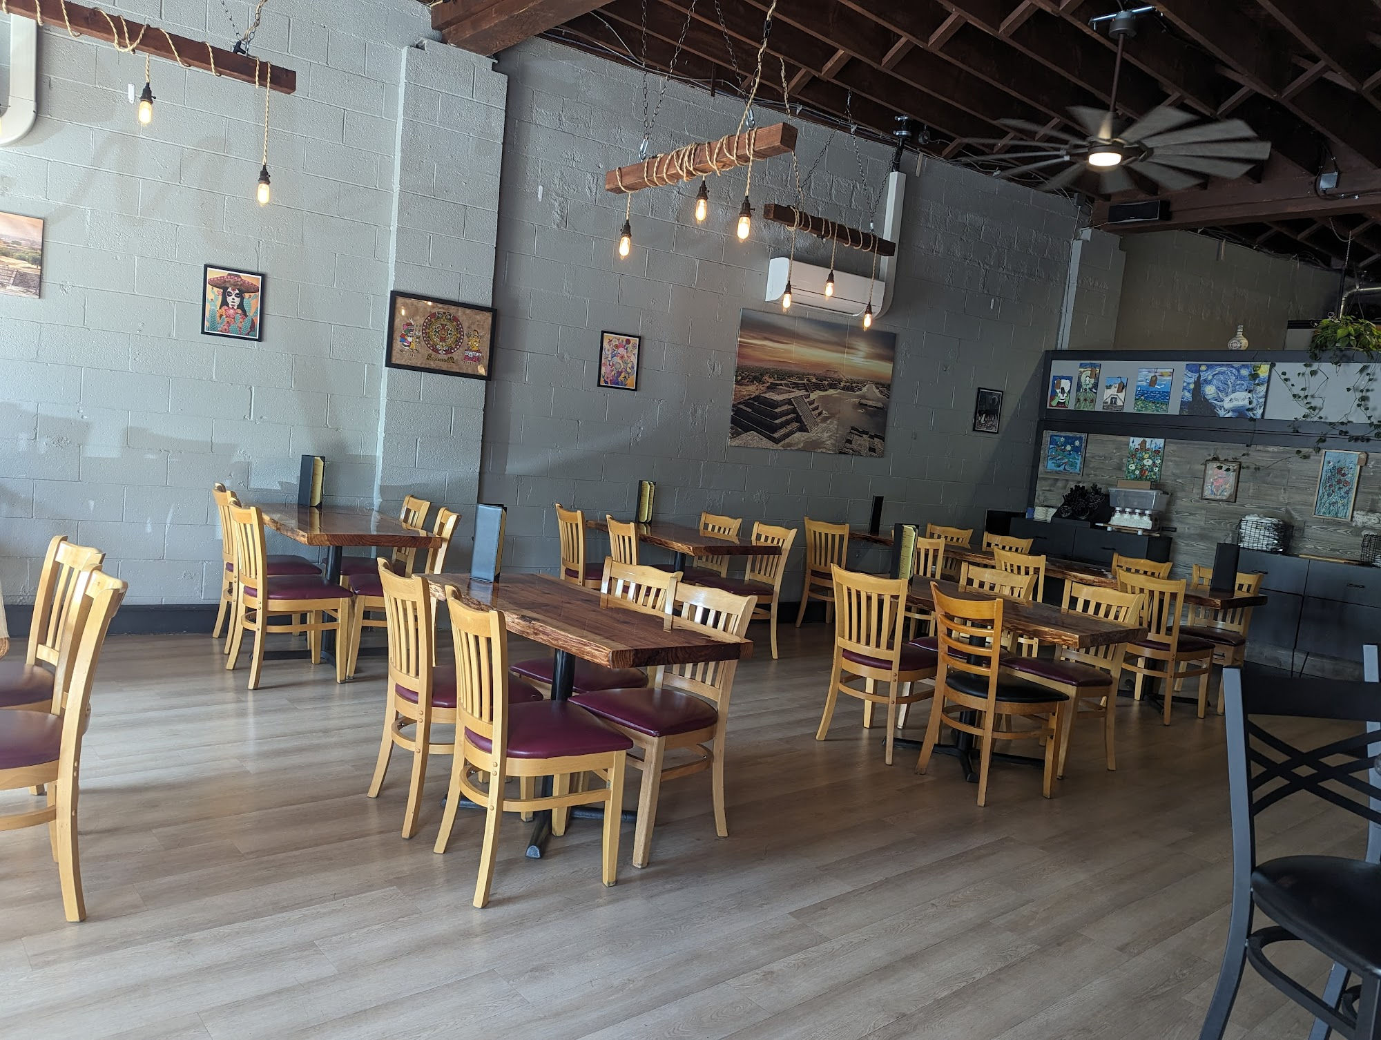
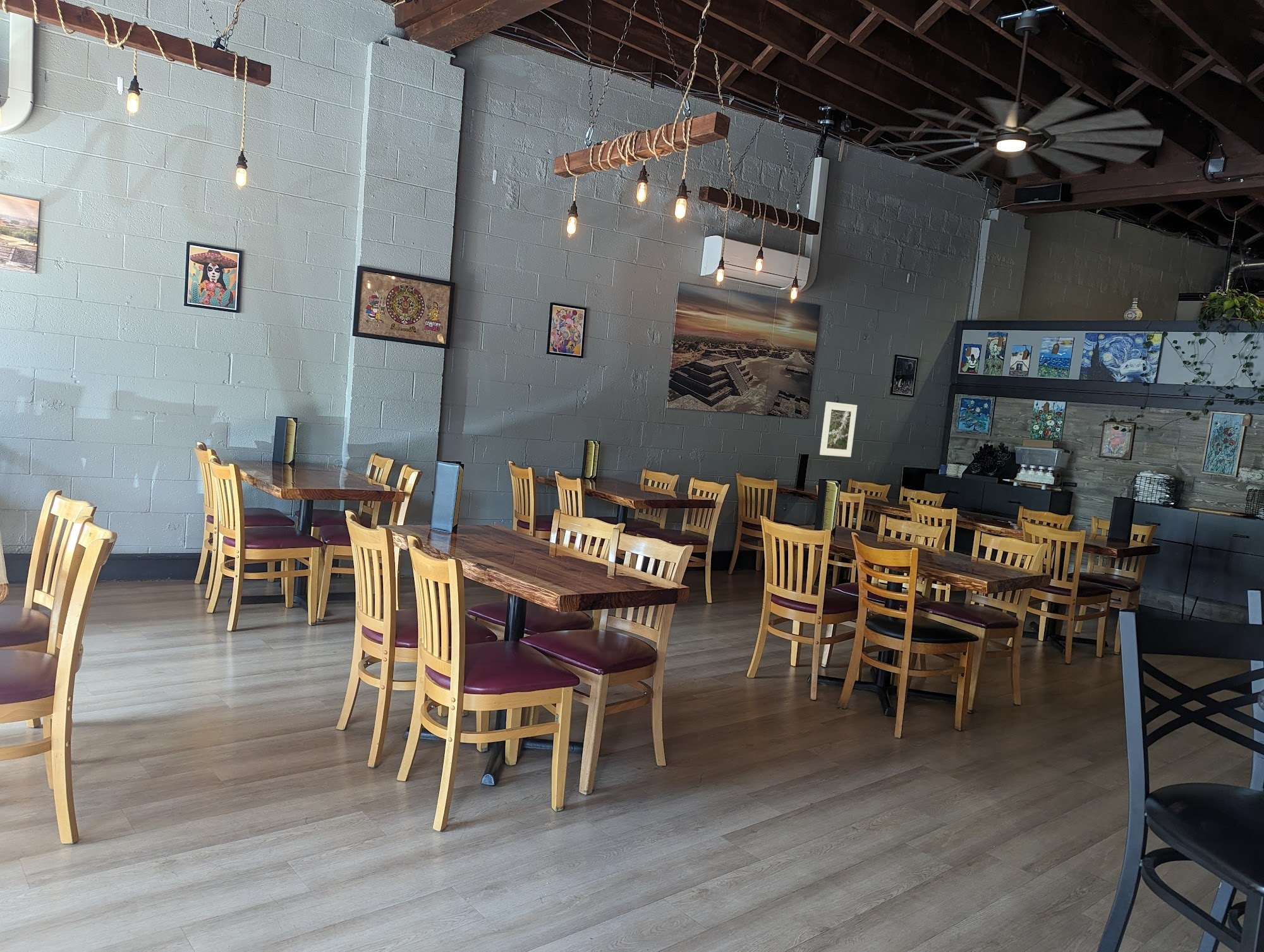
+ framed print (838, 429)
